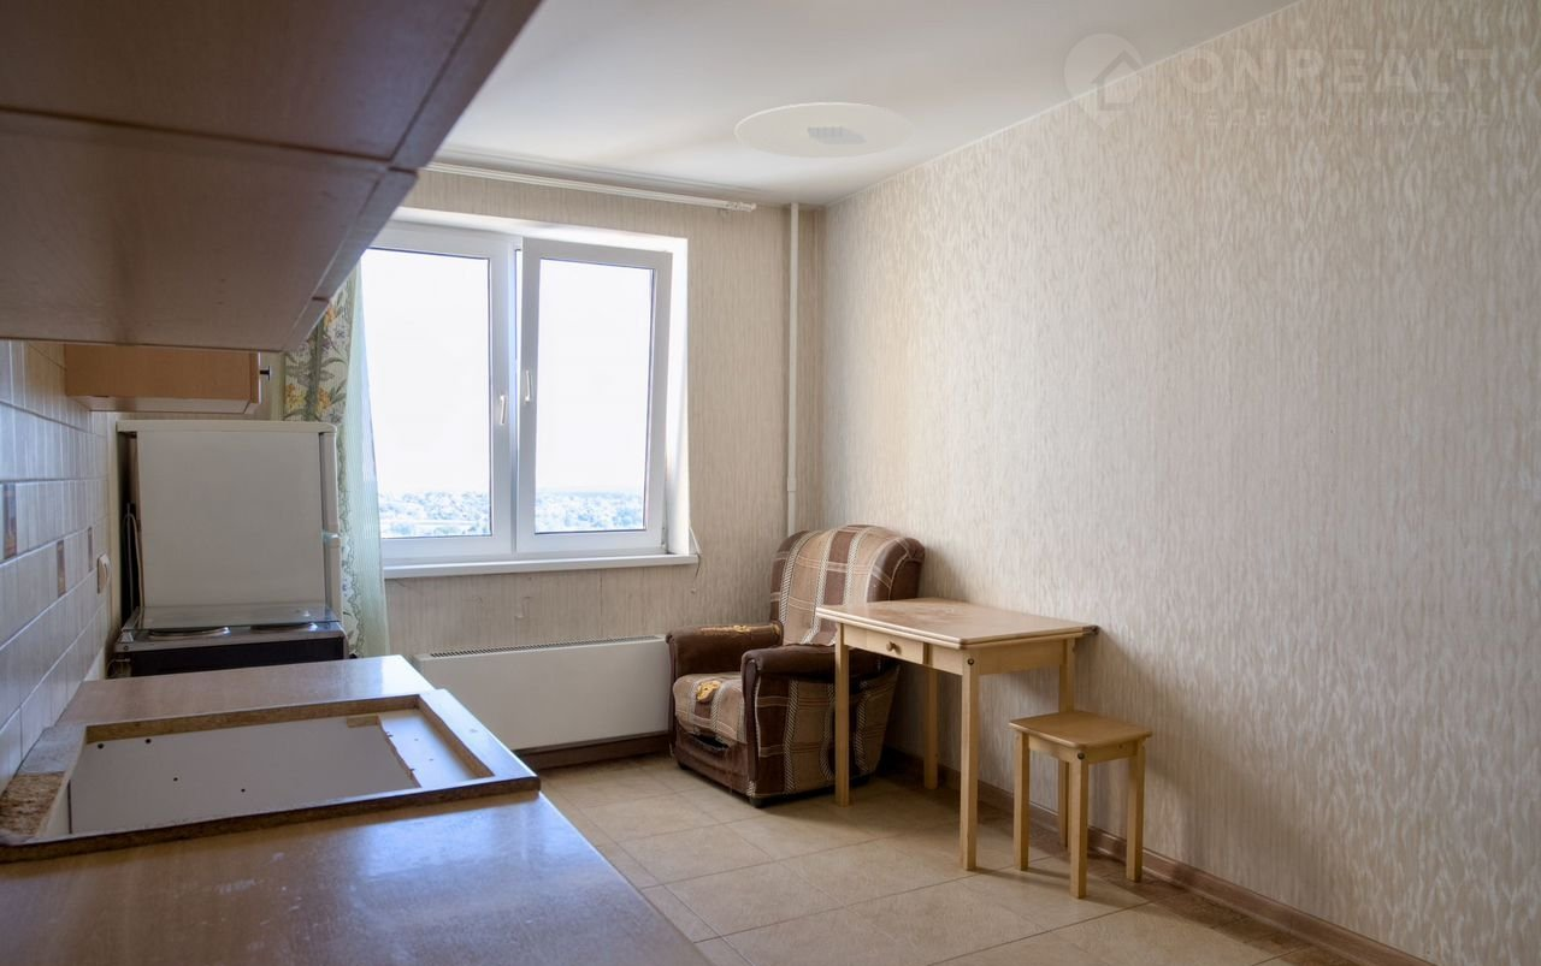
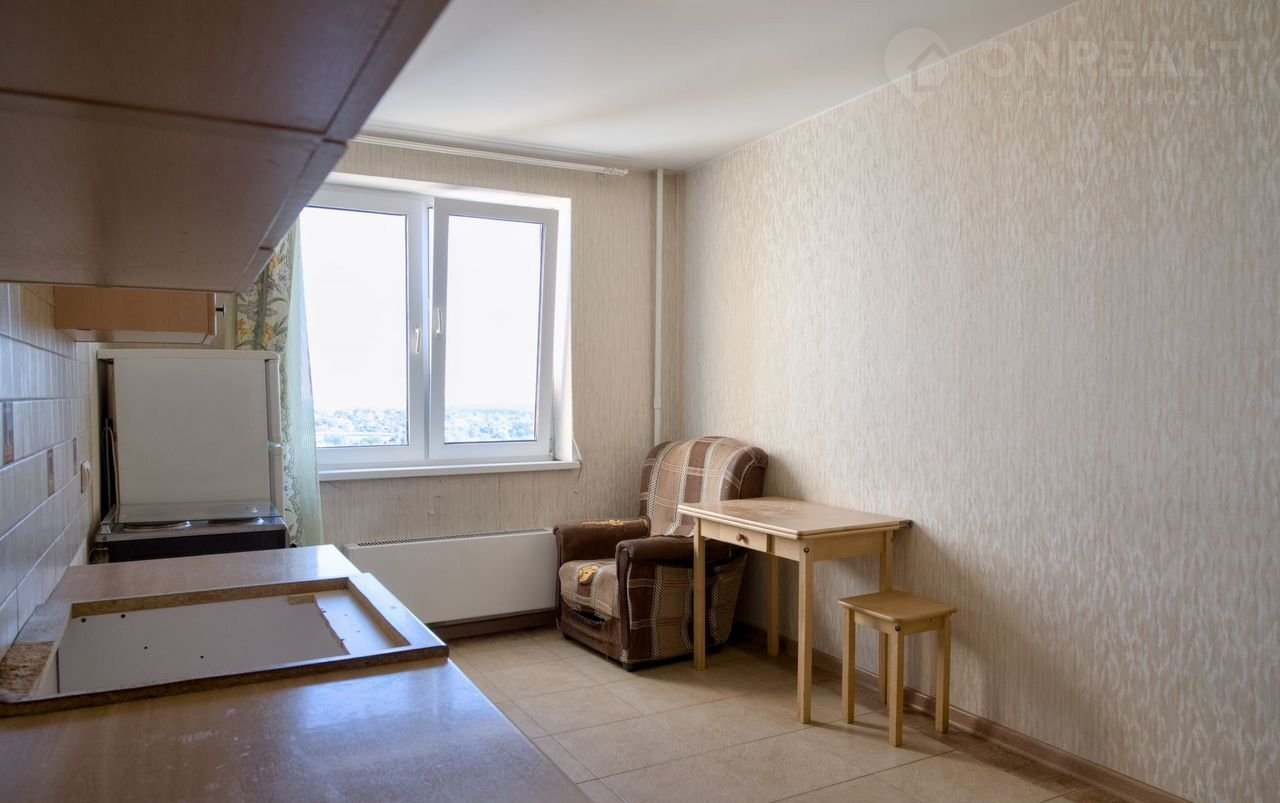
- ceiling light (825, 123)
